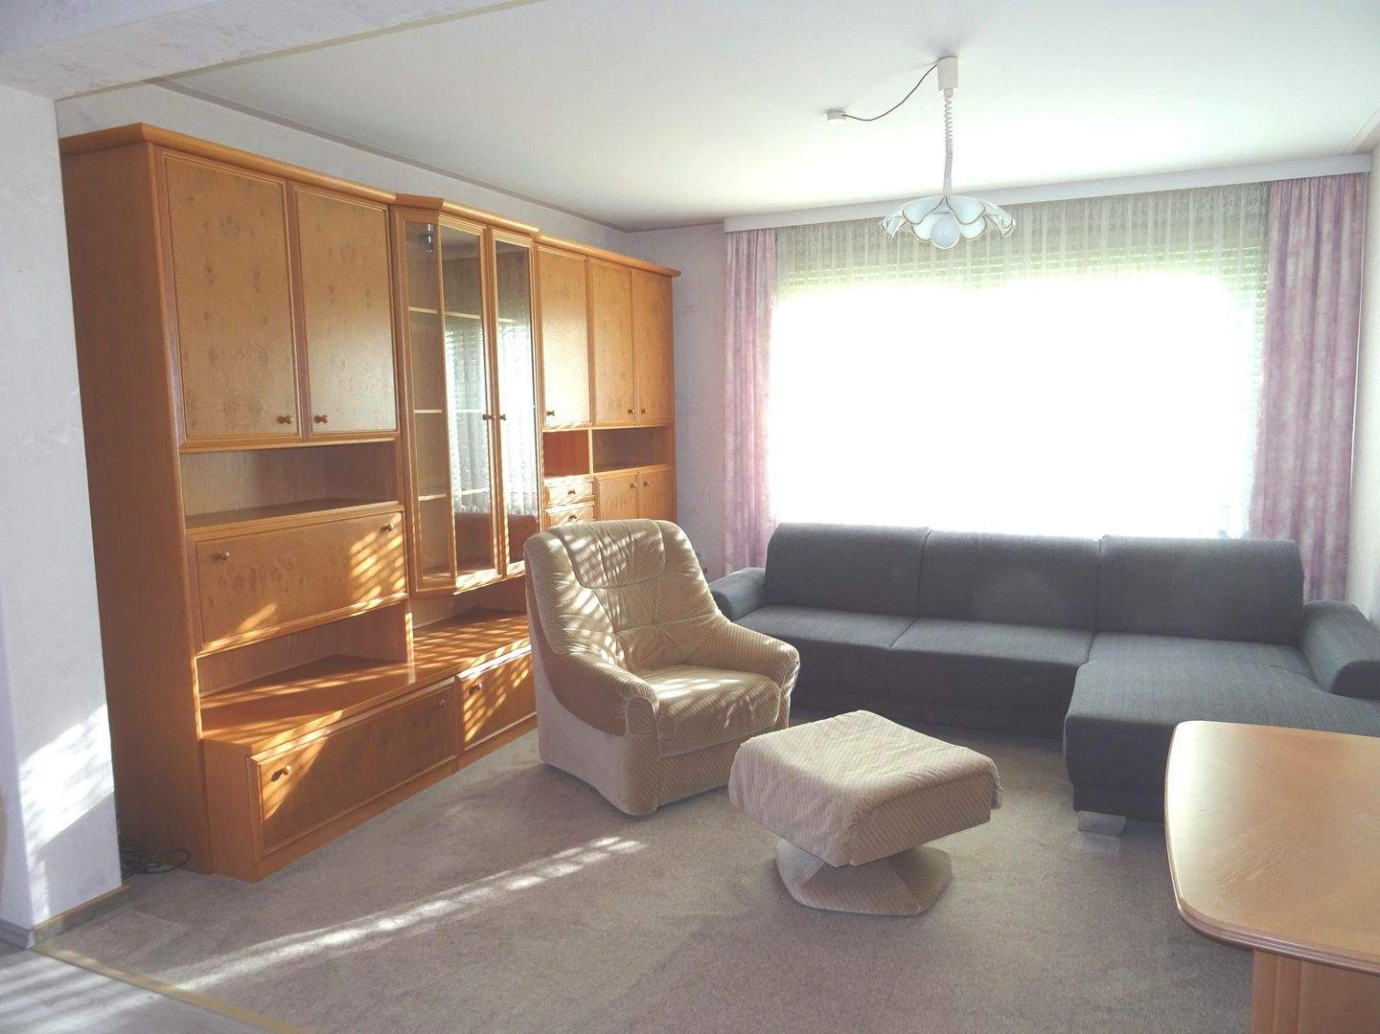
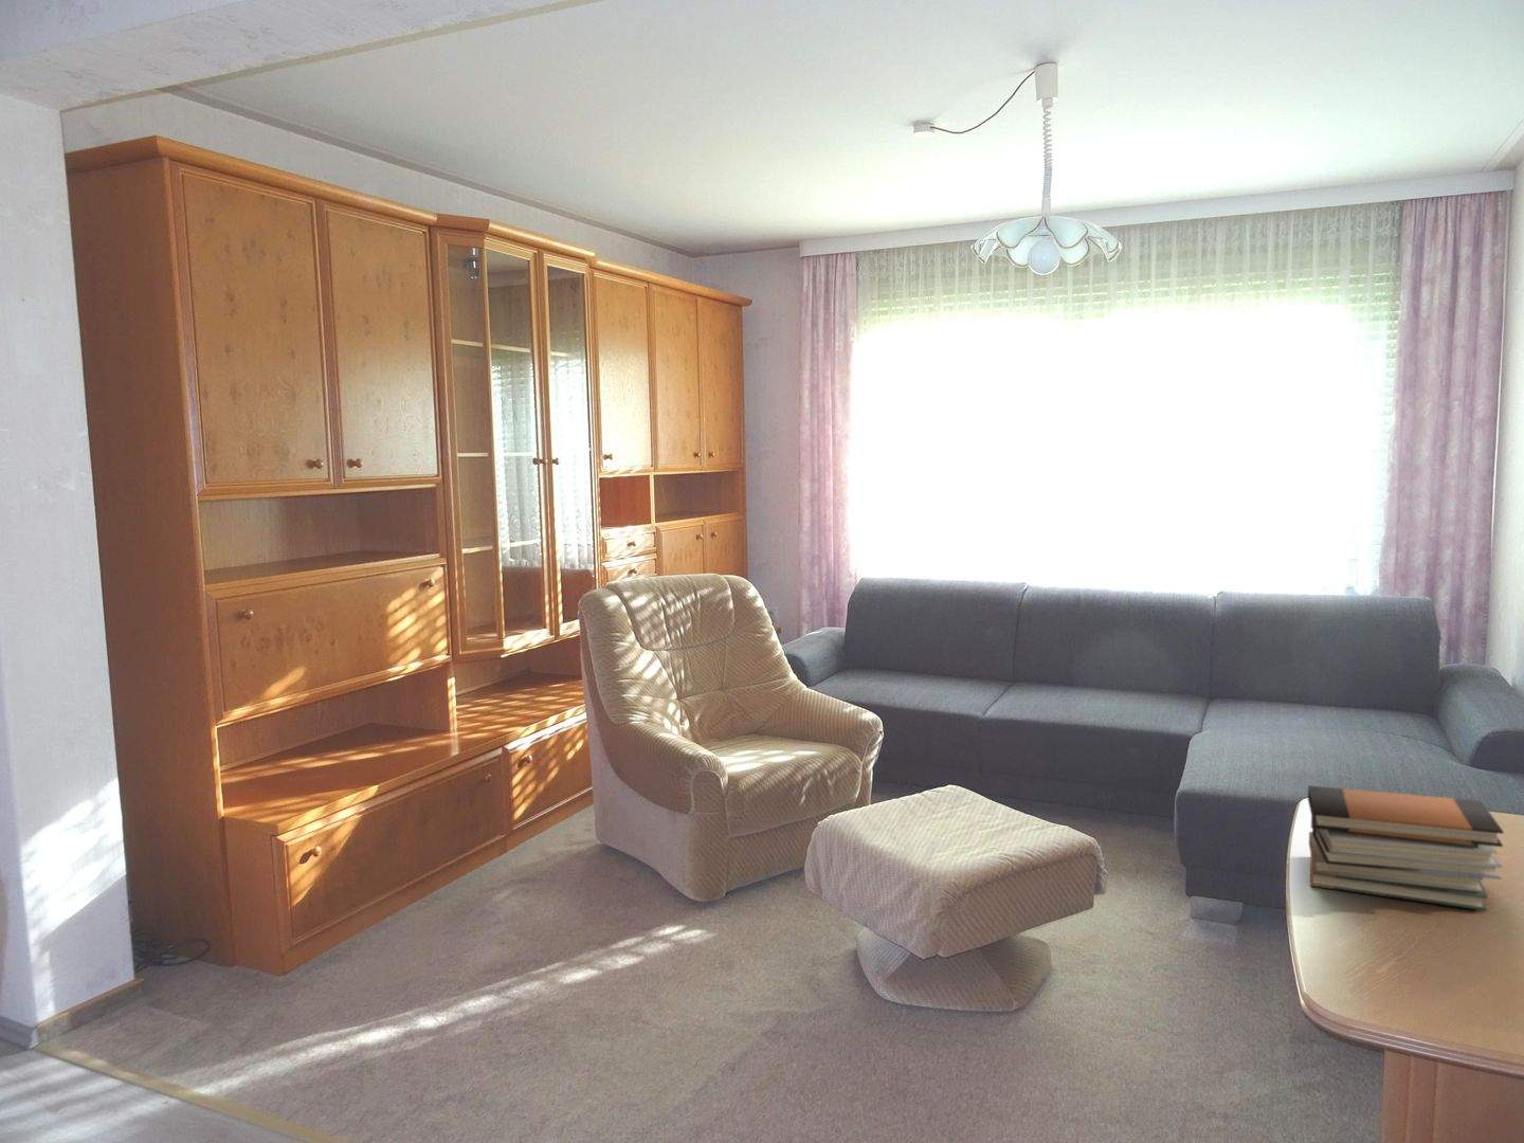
+ book stack (1397, 844)
